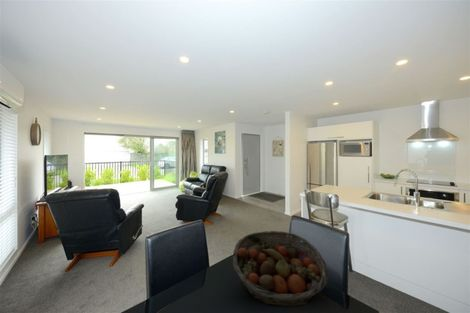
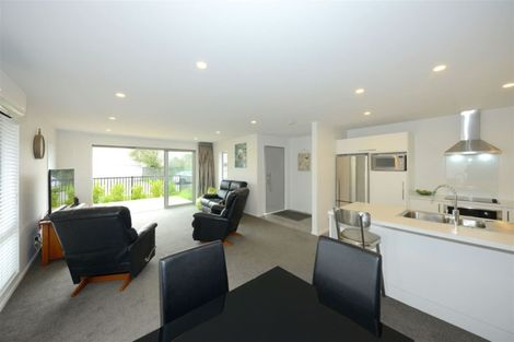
- fruit basket (277, 264)
